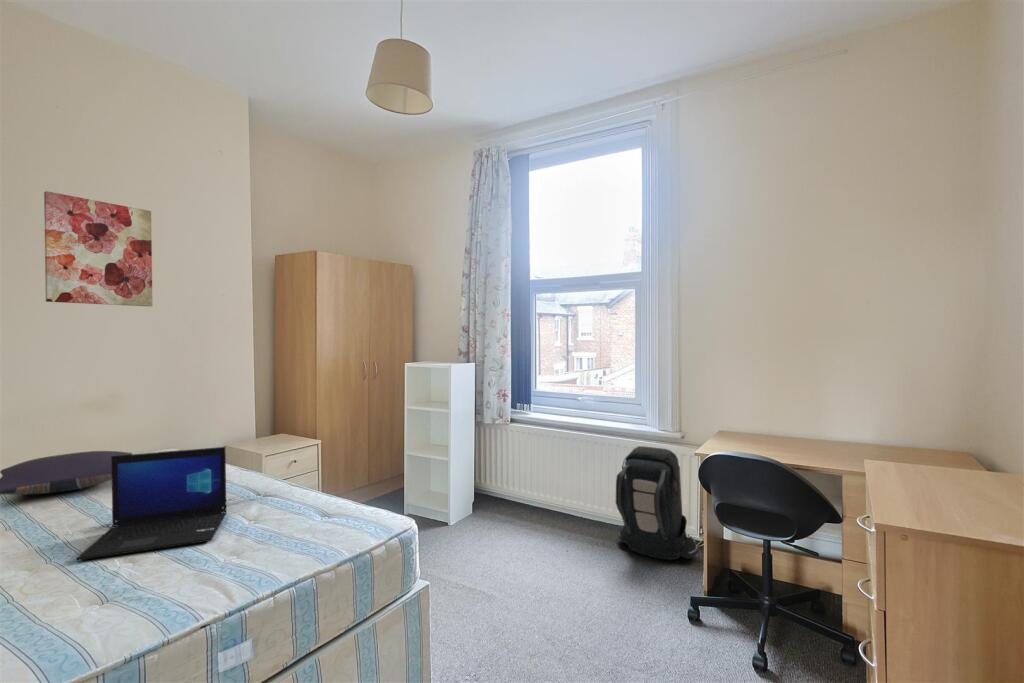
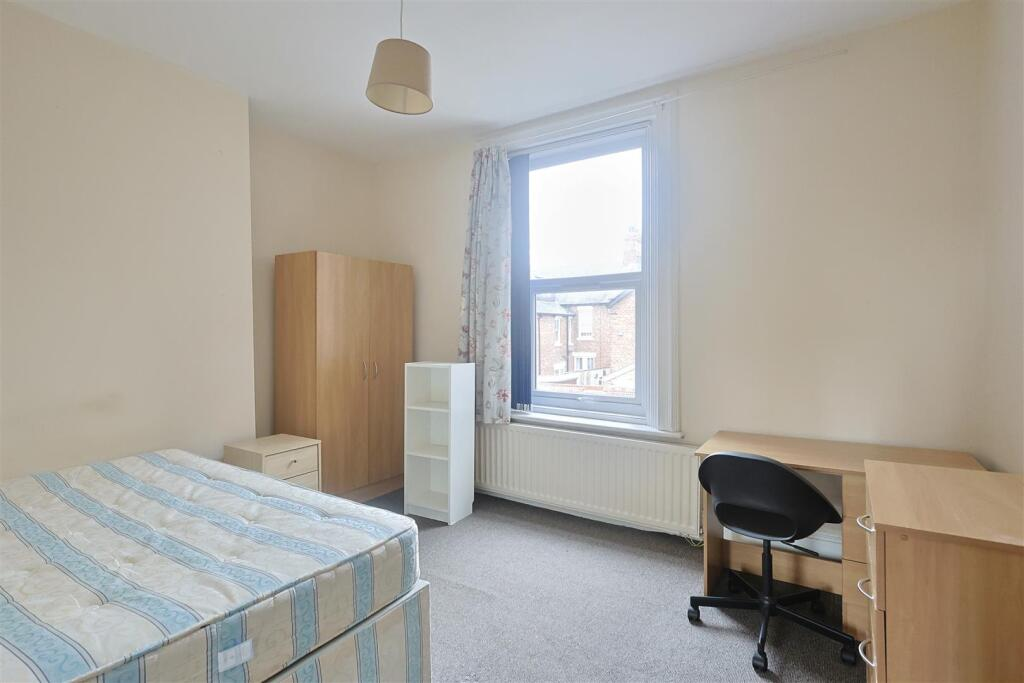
- backpack (651, 503)
- laptop (159, 497)
- pillow (67, 470)
- wall art (102, 253)
